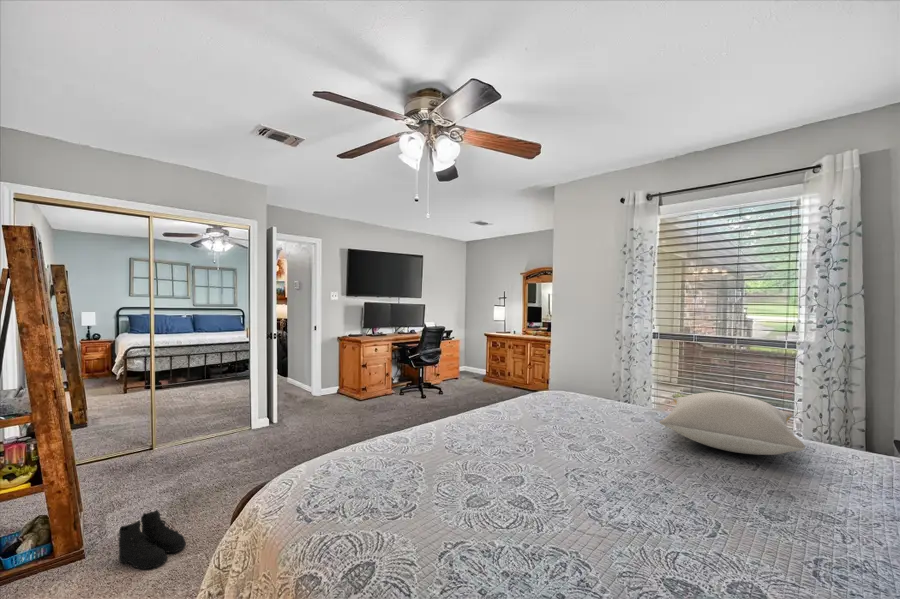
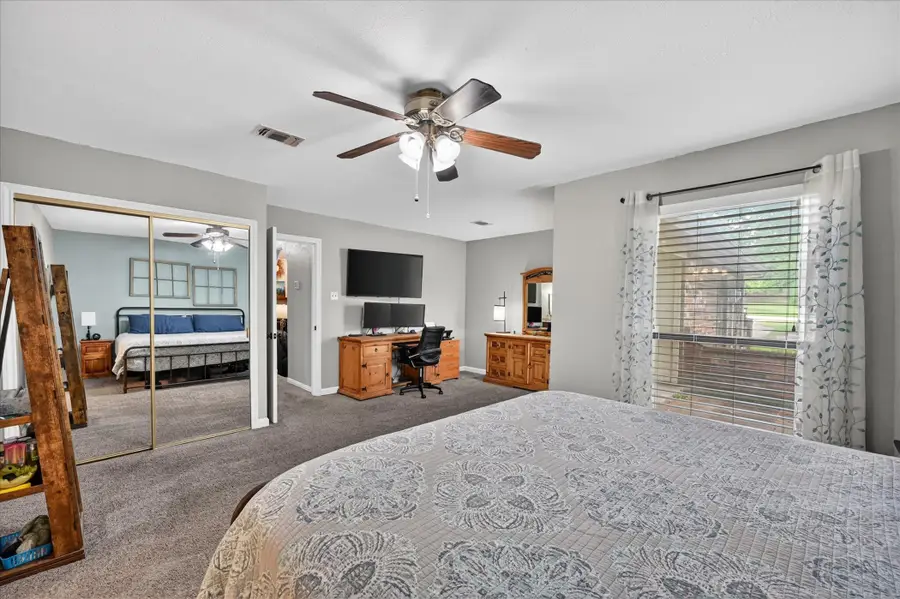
- pillow (726, 418)
- boots (152, 535)
